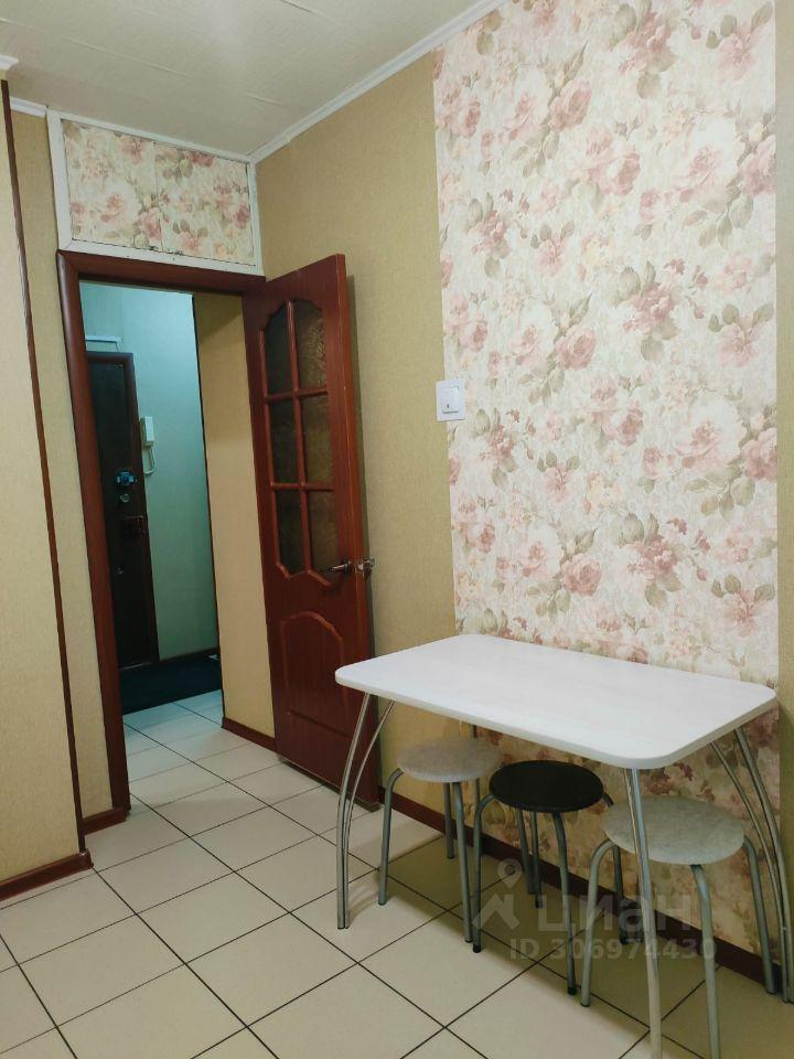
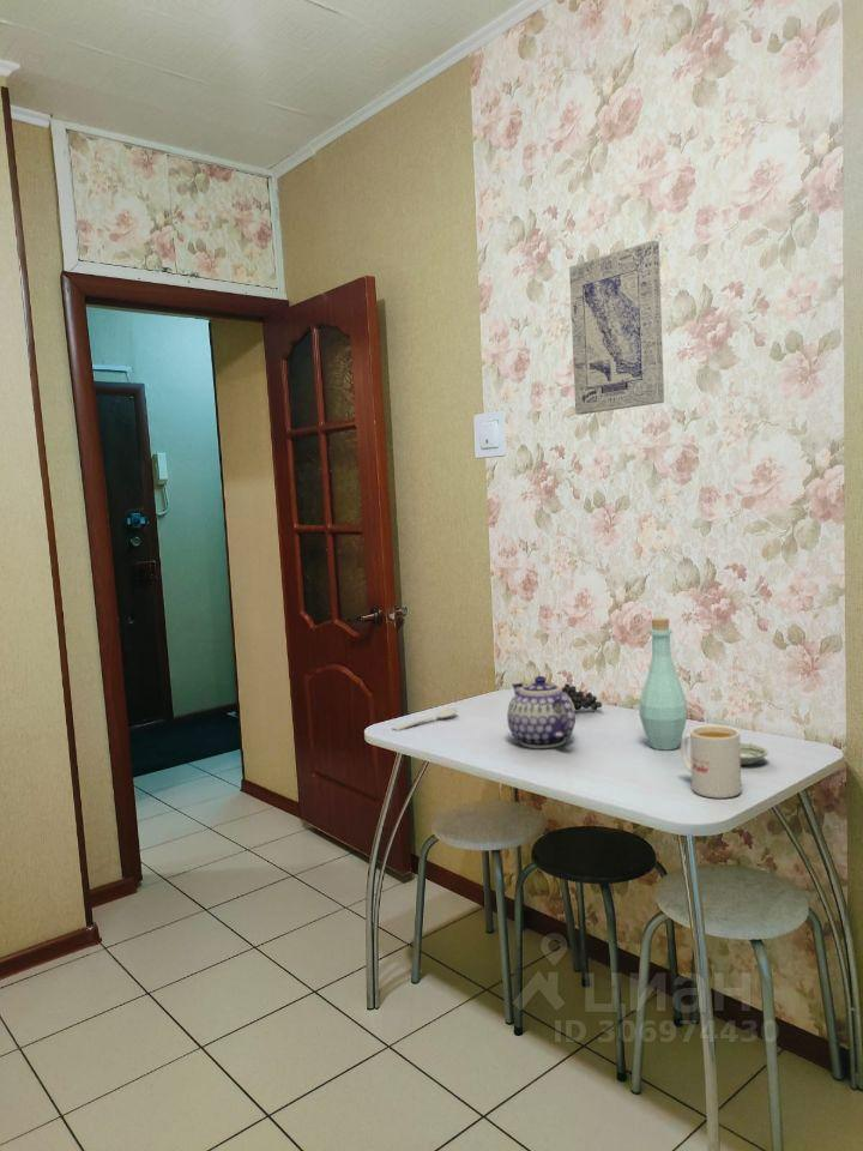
+ saucer (742, 754)
+ spoon (427, 718)
+ wall art (615, 332)
+ fruit (572, 697)
+ teapot (541, 709)
+ mug (707, 758)
+ bottle (662, 682)
